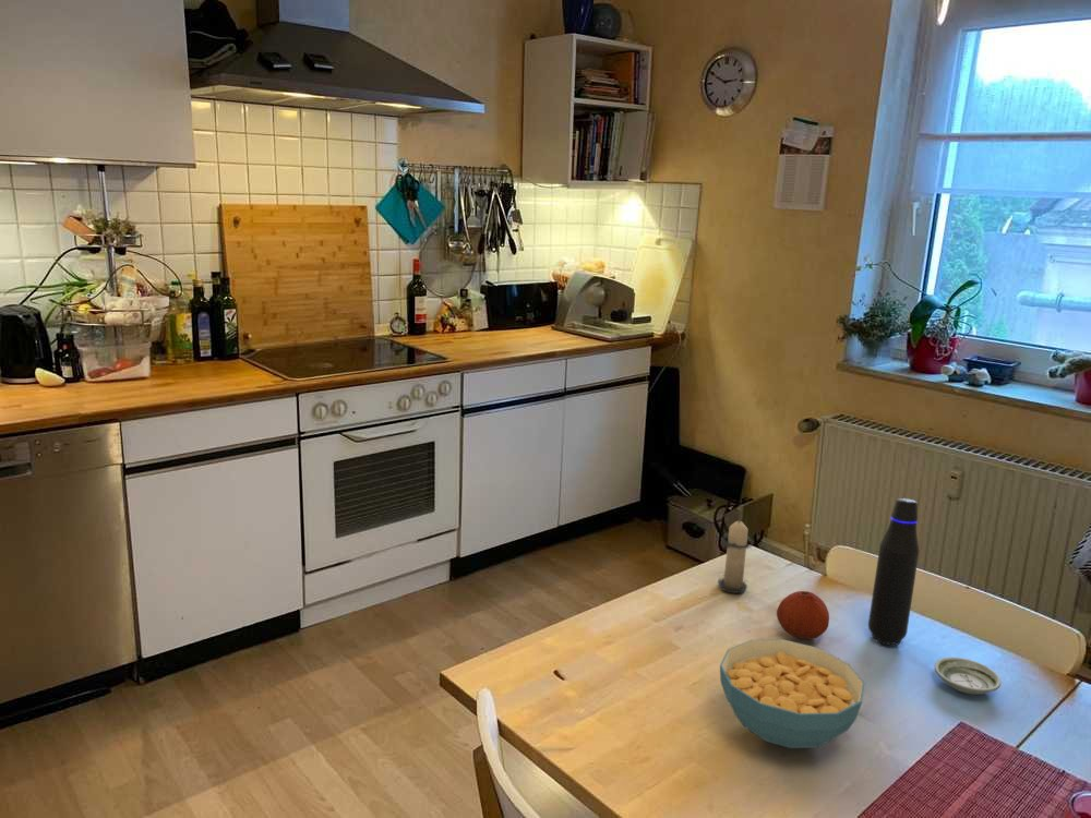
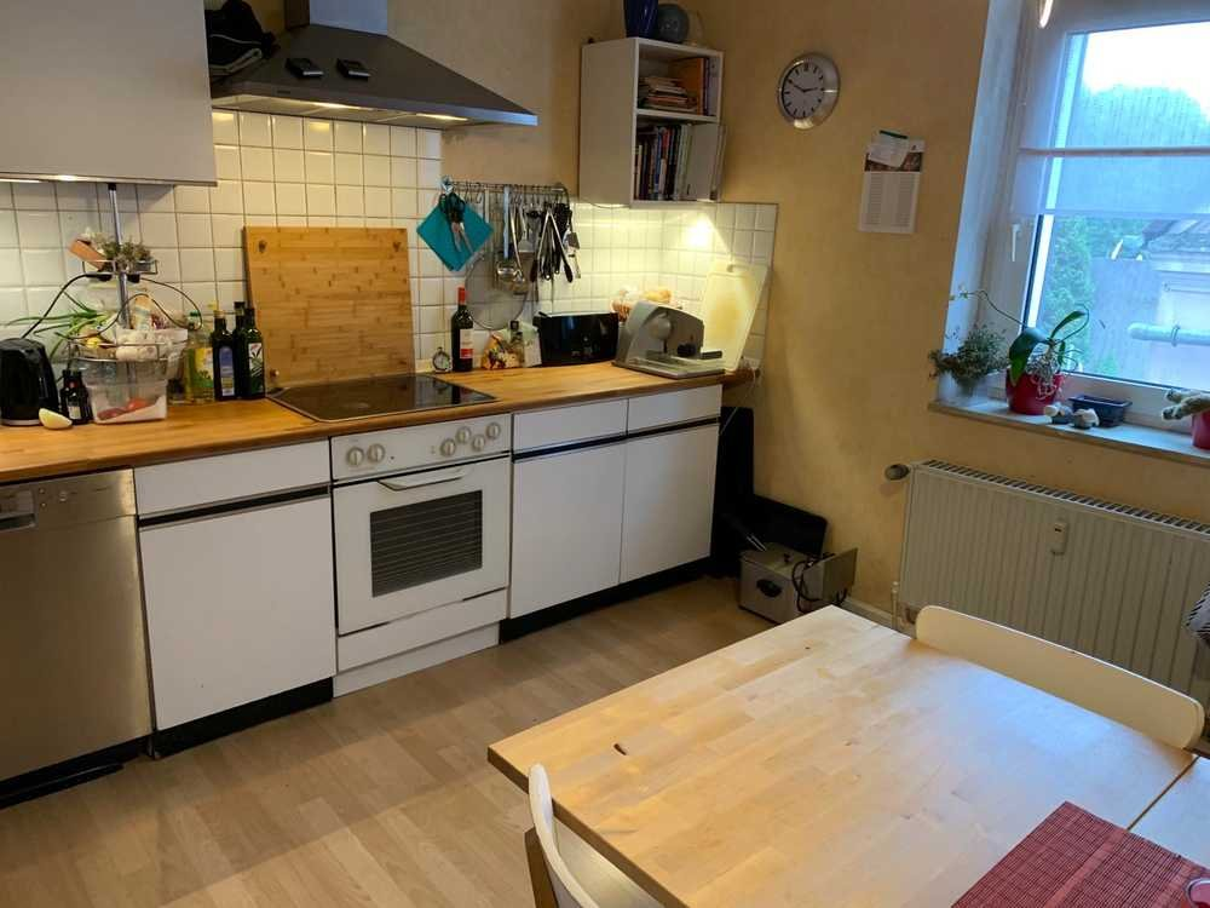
- fruit (802, 613)
- water bottle (896, 572)
- cereal bowl (788, 703)
- candle (735, 553)
- saucer (966, 678)
